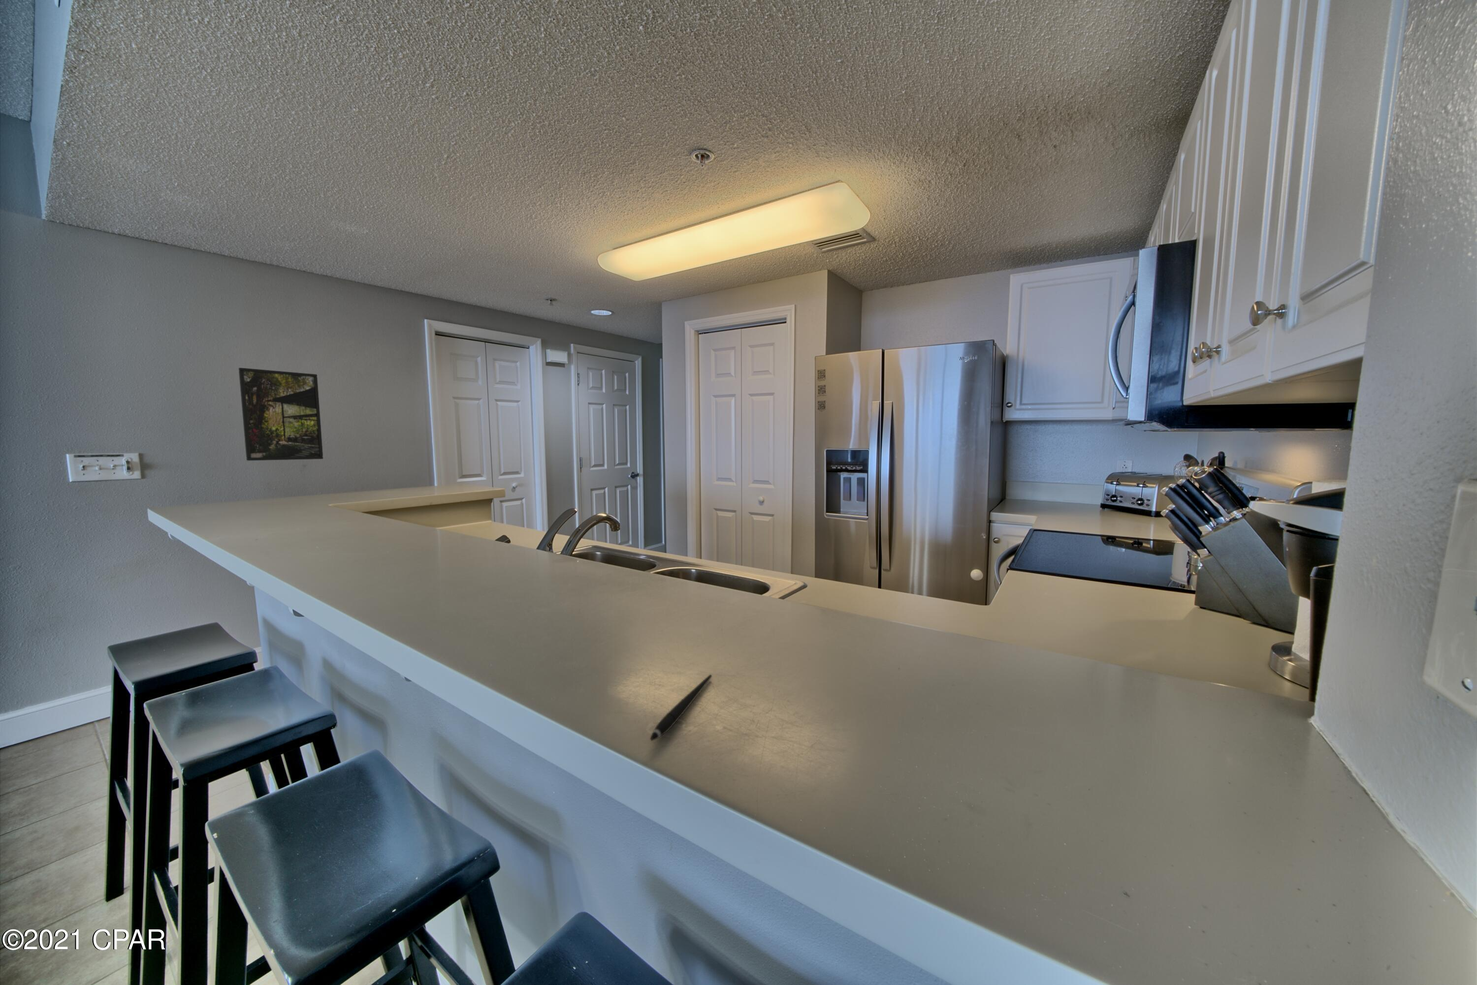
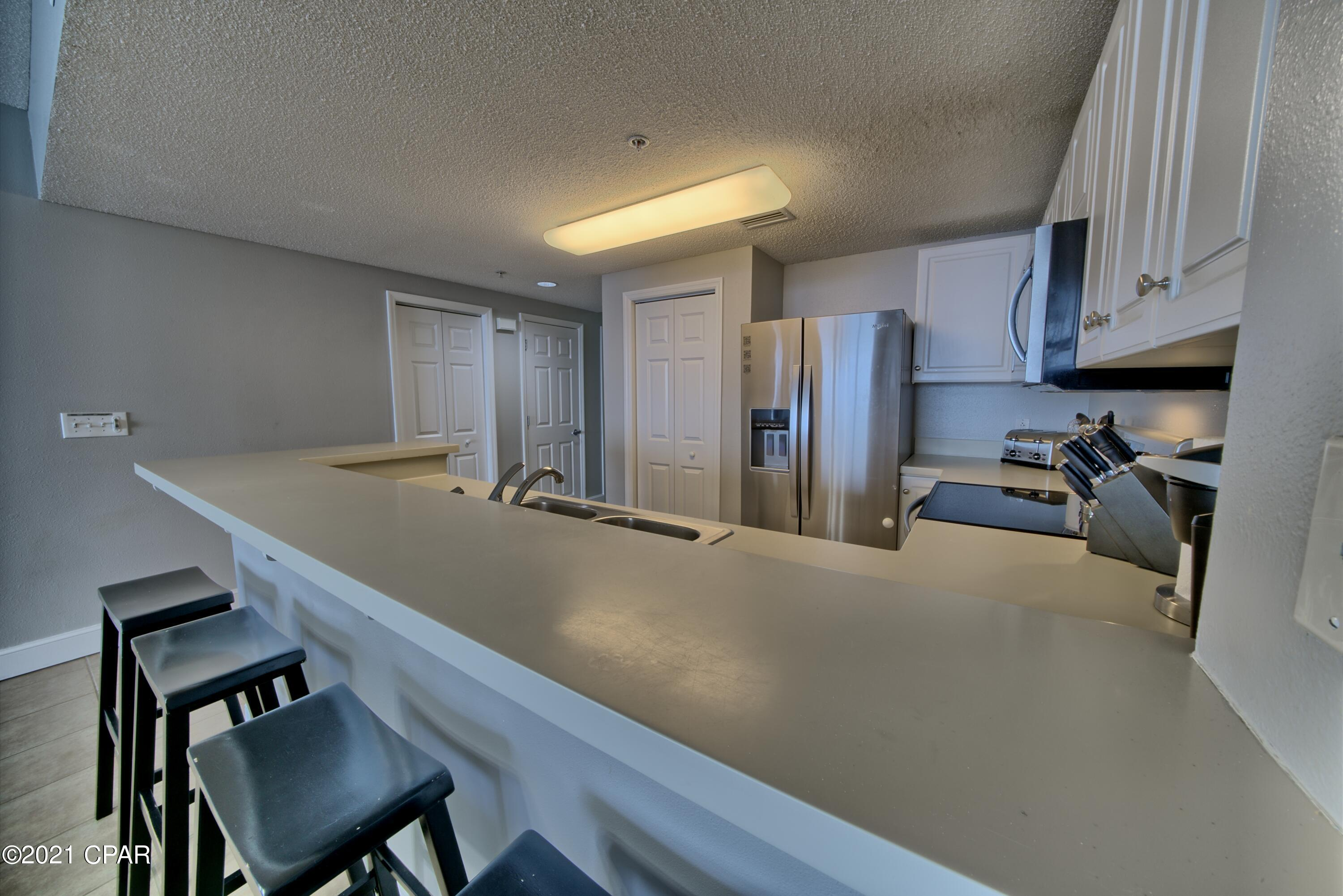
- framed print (283, 416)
- pen (686, 701)
